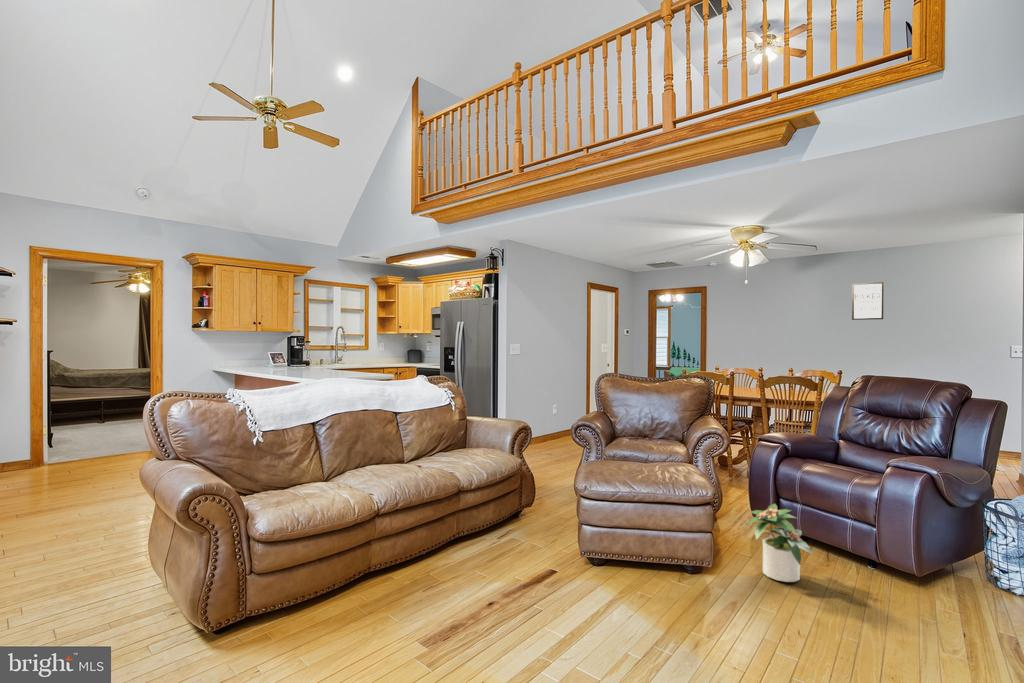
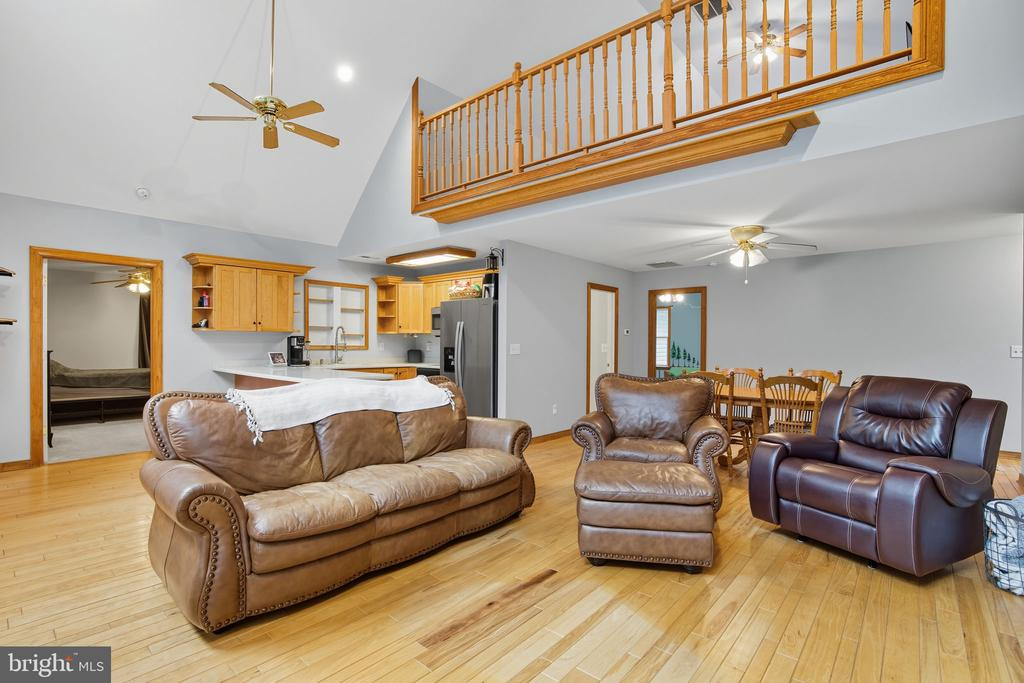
- wall art (867, 301)
- potted plant (775, 541)
